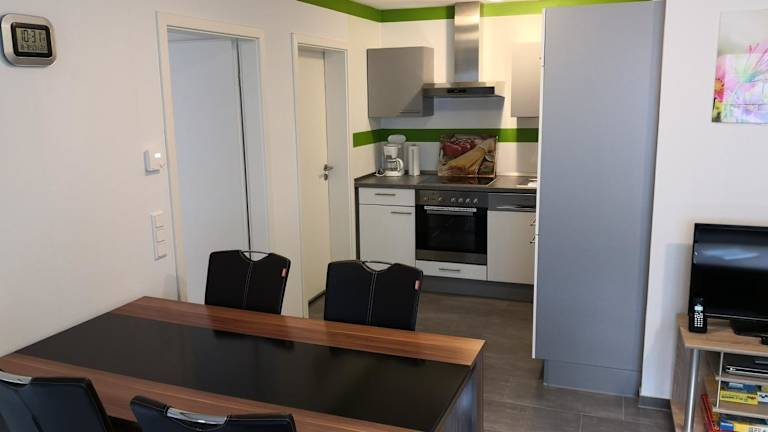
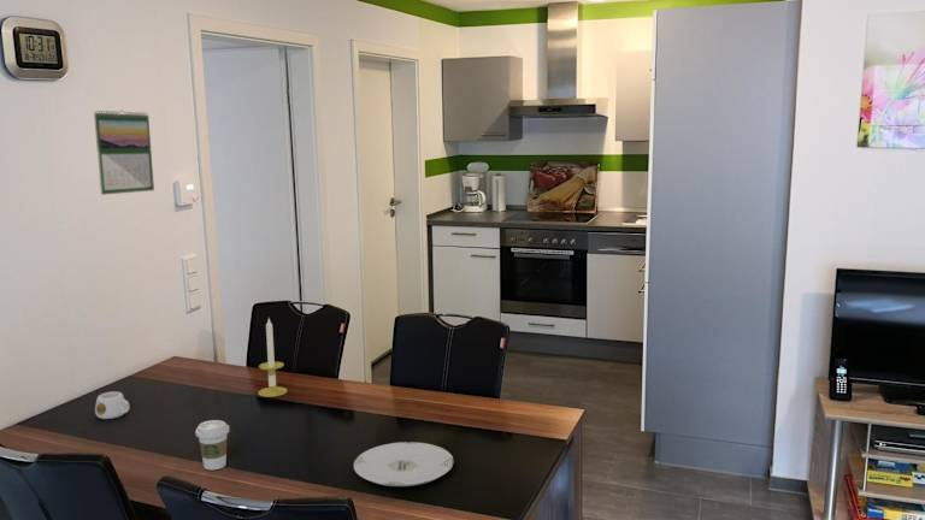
+ calendar (125, 152)
+ candle (270, 355)
+ coffee cup (213, 444)
+ mug (113, 404)
+ plate (403, 465)
